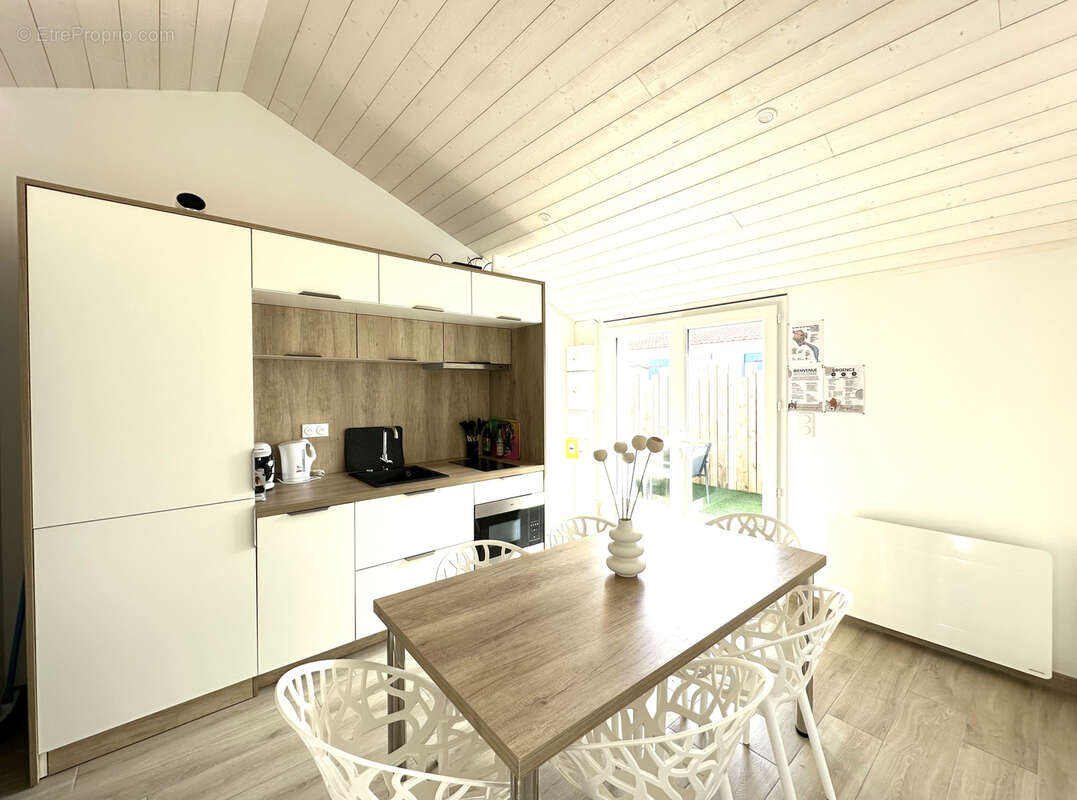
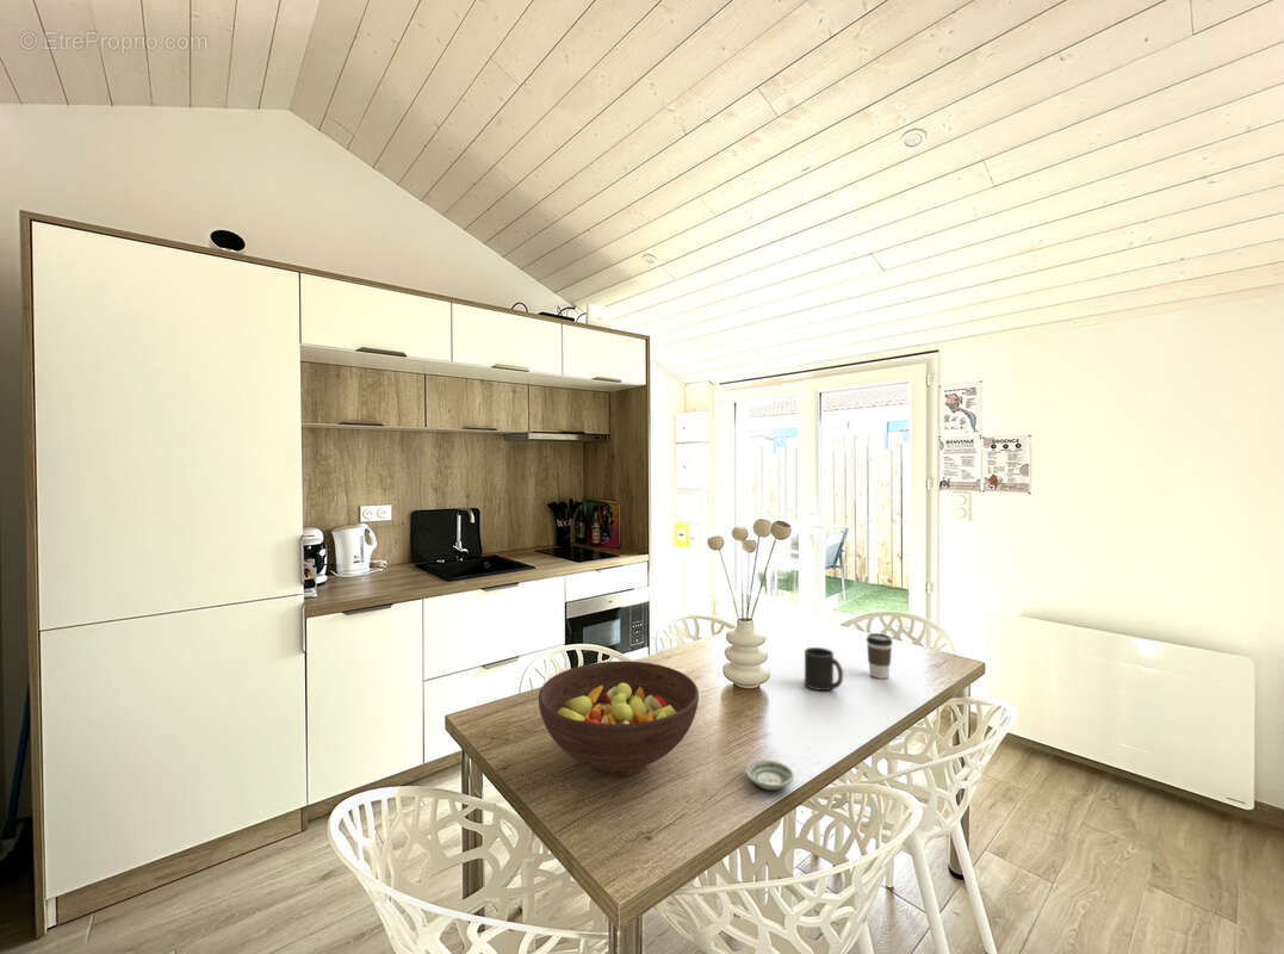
+ mug (824, 669)
+ saucer (769, 776)
+ fruit bowl (619, 724)
+ coffee cup (879, 655)
